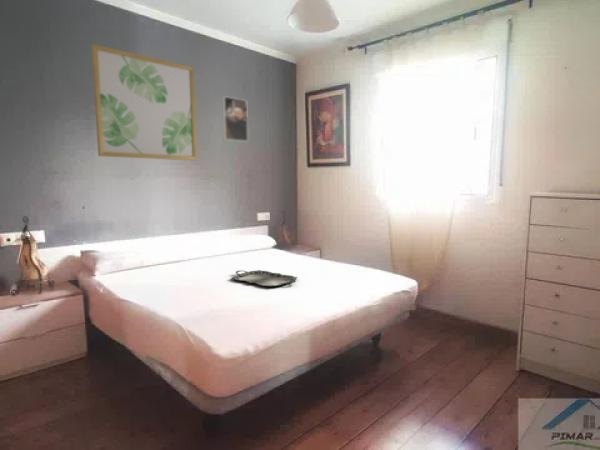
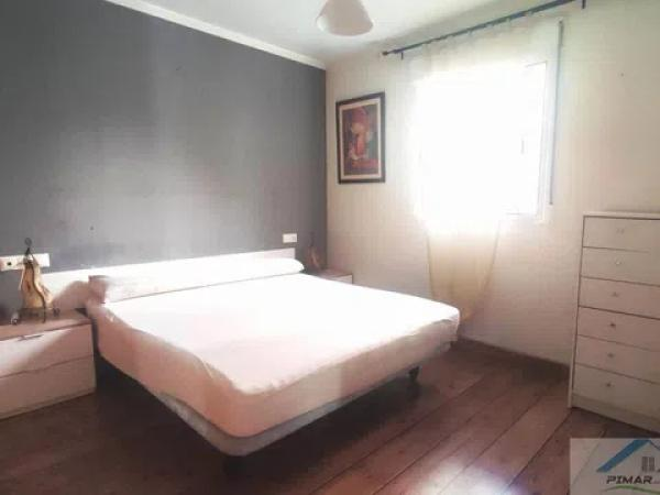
- wall art (149, 108)
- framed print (235, 119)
- serving tray (264, 277)
